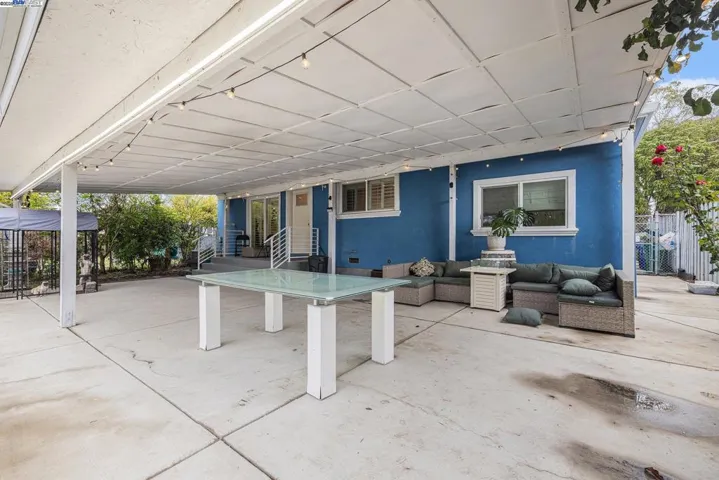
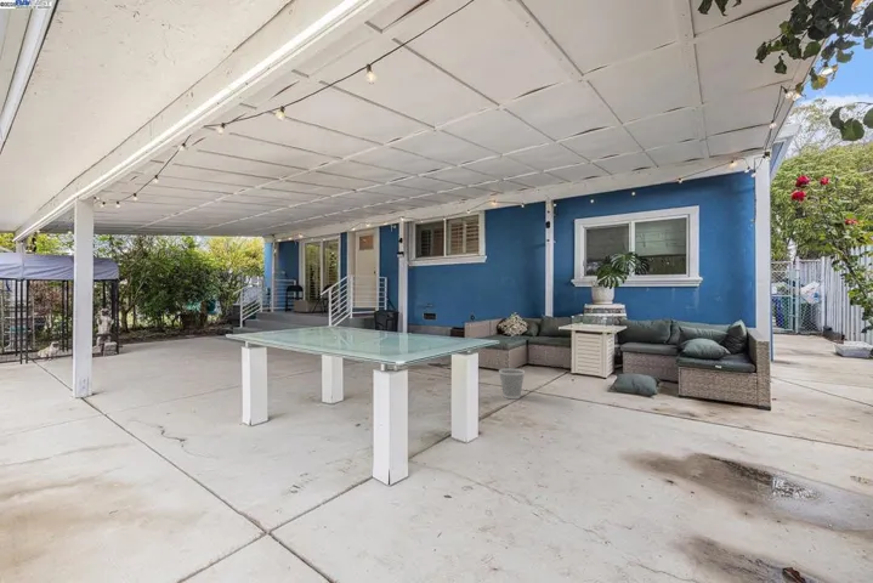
+ wastebasket (511, 383)
